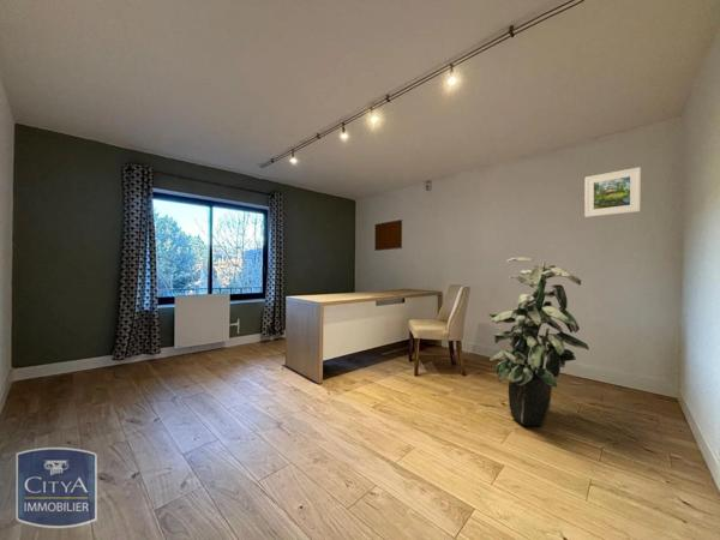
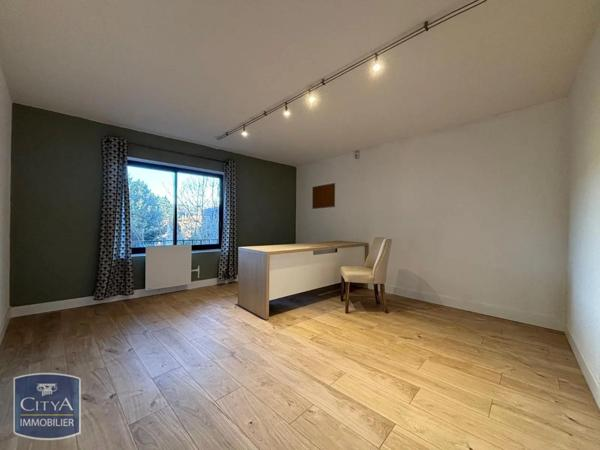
- indoor plant (530, 337)
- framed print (611, 193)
